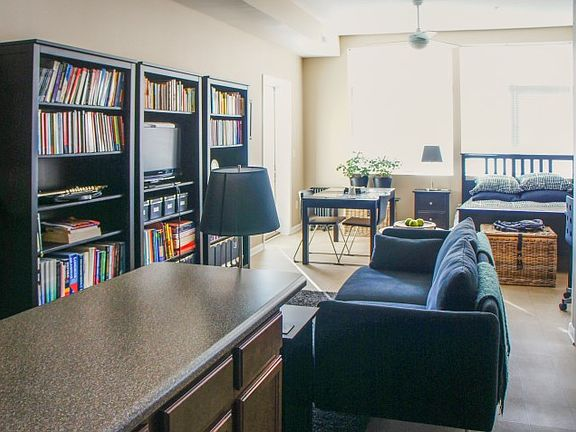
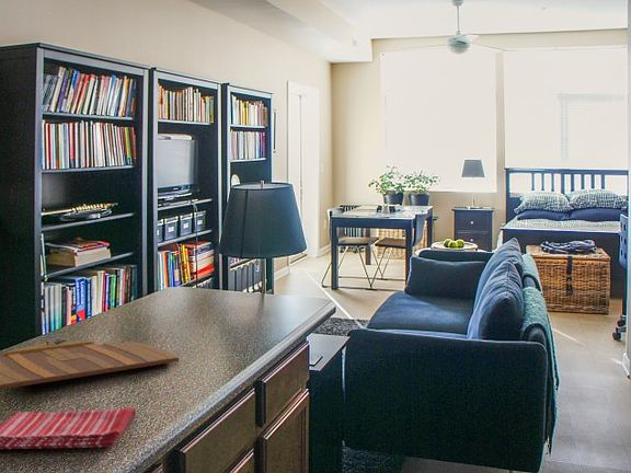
+ cutting board (65, 355)
+ dish towel (64, 426)
